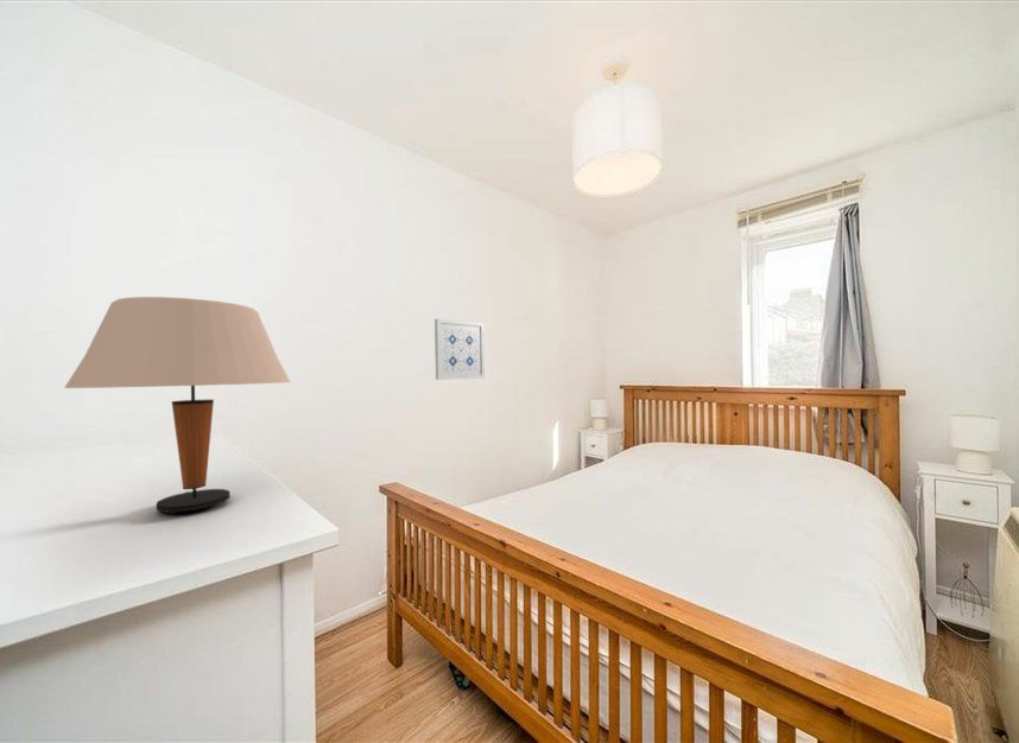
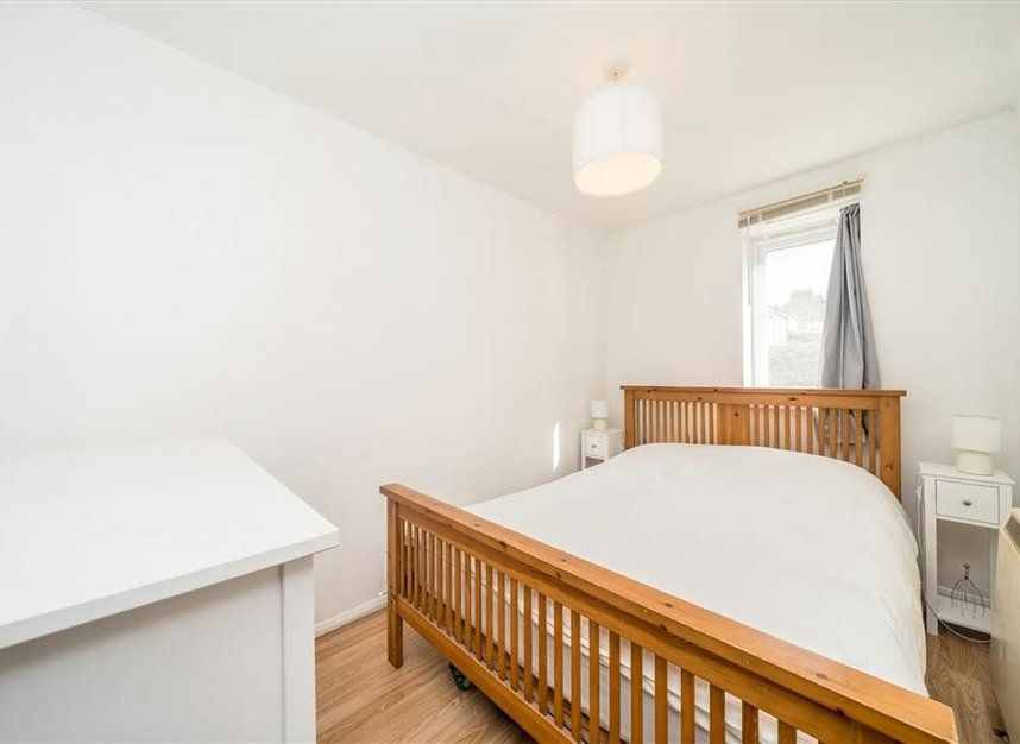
- table lamp (192, 406)
- wall art (461, 350)
